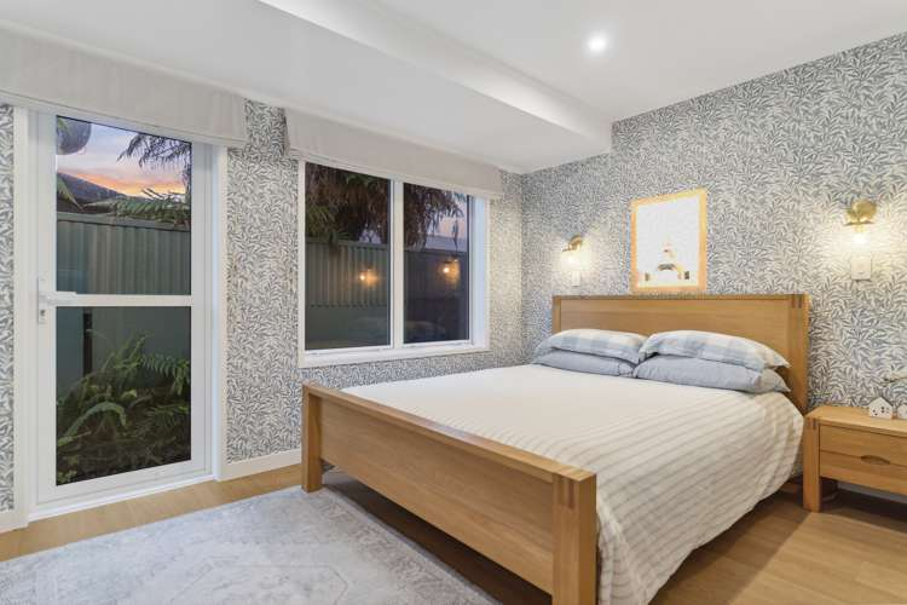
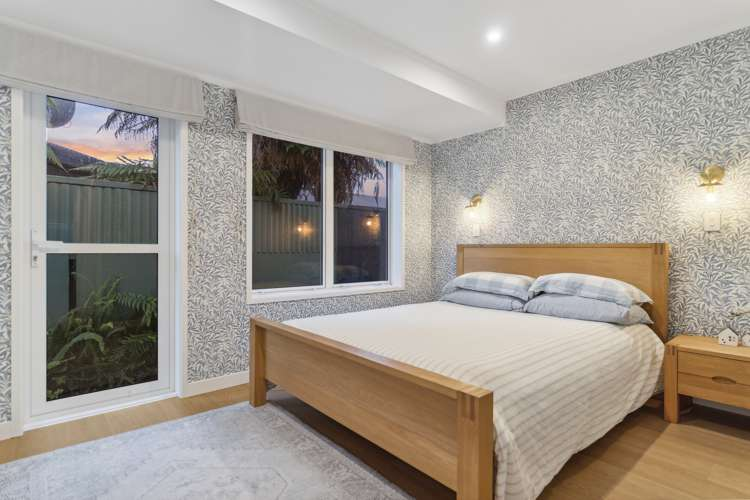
- wall art (666, 243)
